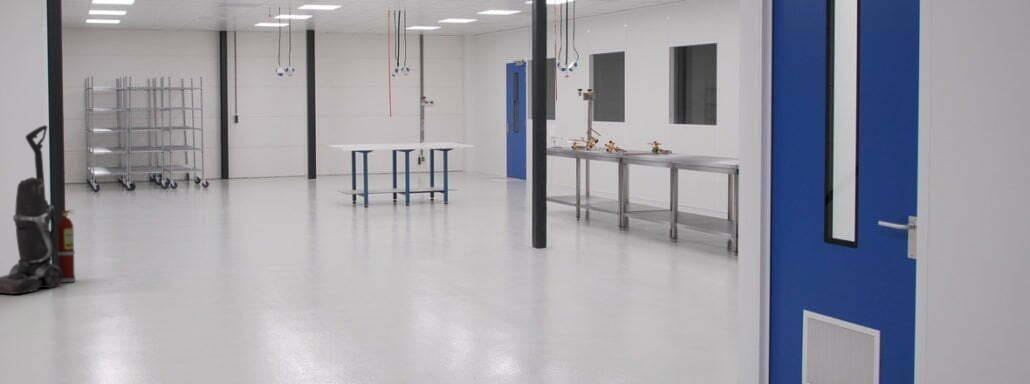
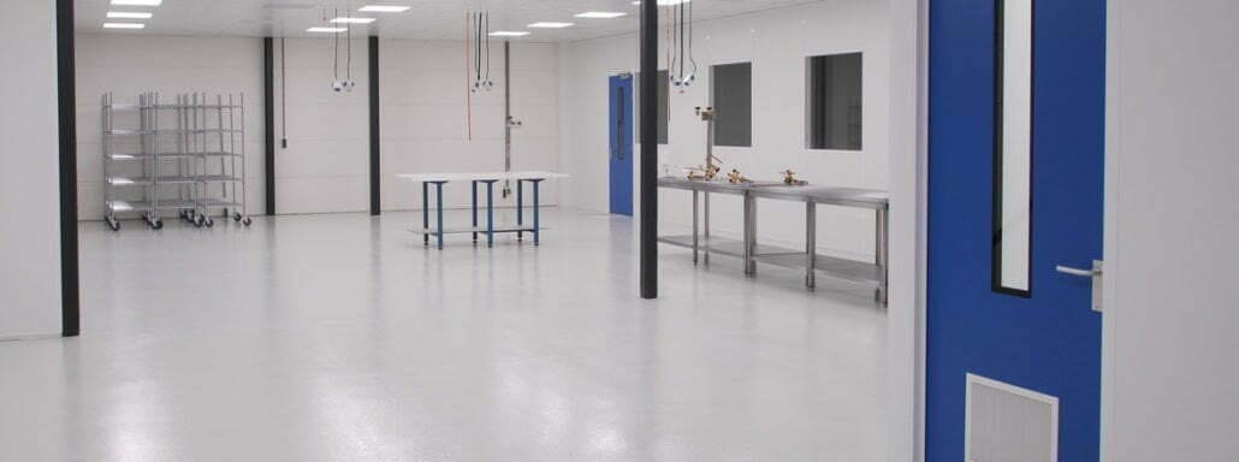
- vacuum cleaner (20, 207)
- fire extinguisher (66, 245)
